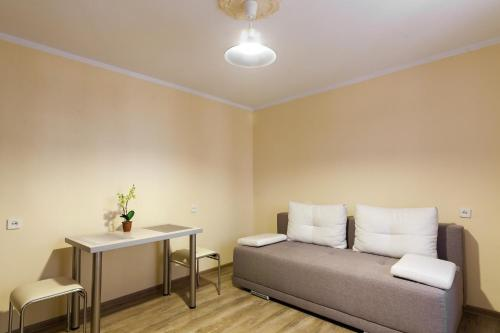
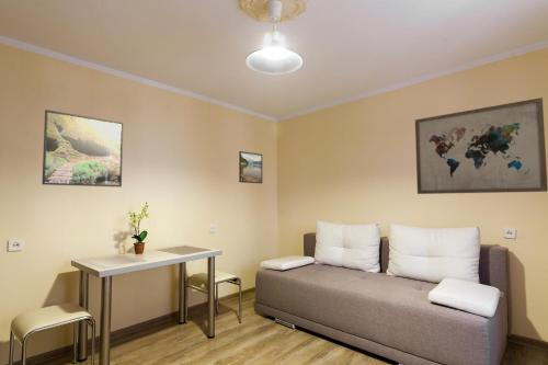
+ wall art (472, 150)
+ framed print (251, 168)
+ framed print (85, 150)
